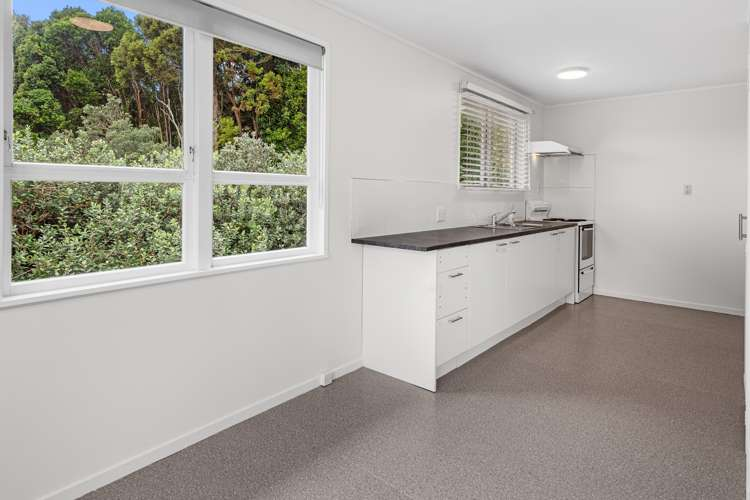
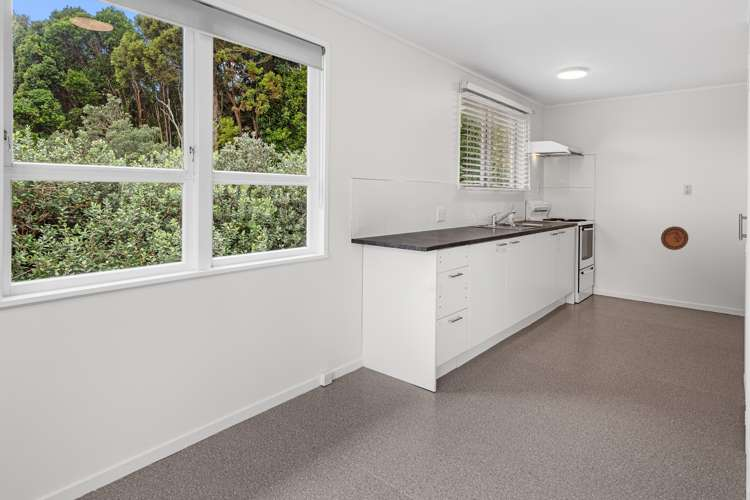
+ decorative plate (674, 238)
